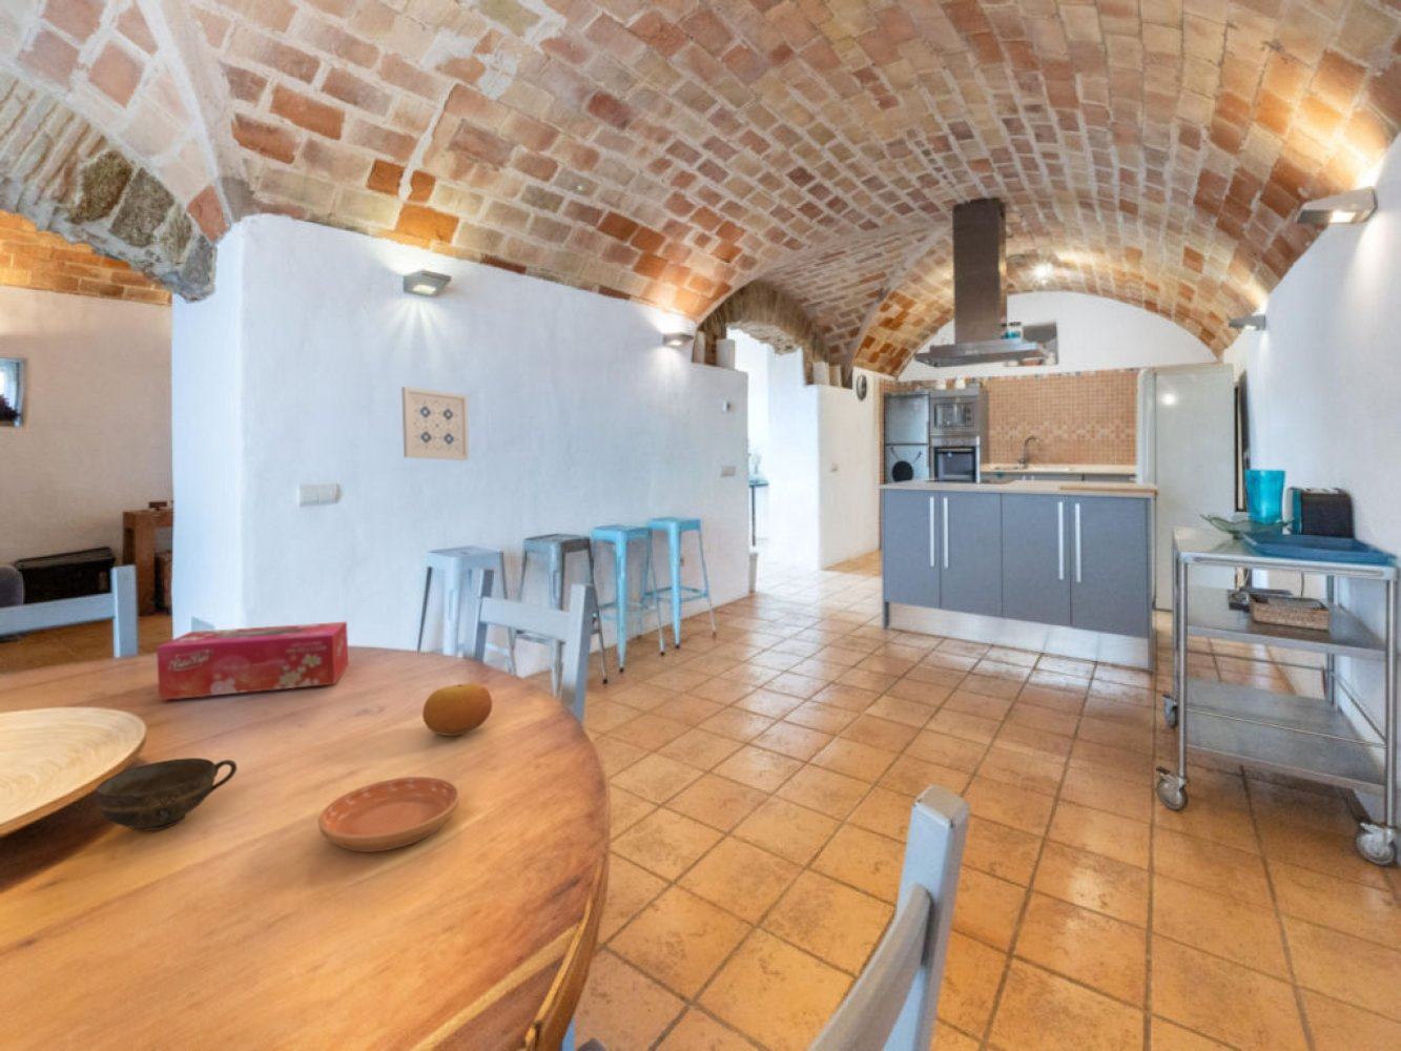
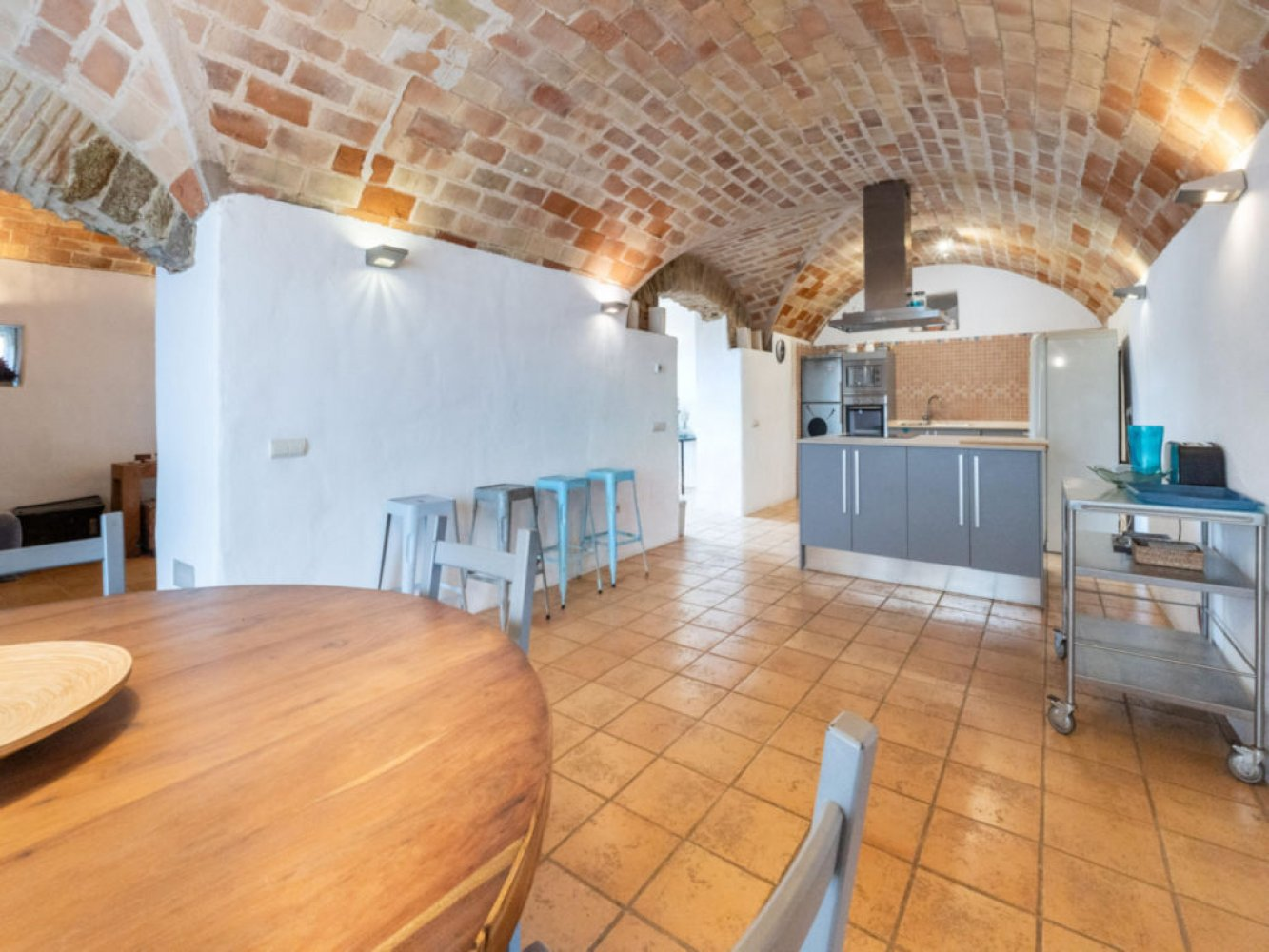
- tissue box (261, 657)
- cup (171, 795)
- wall art (436, 425)
- saucer (392, 814)
- fruit (457, 708)
